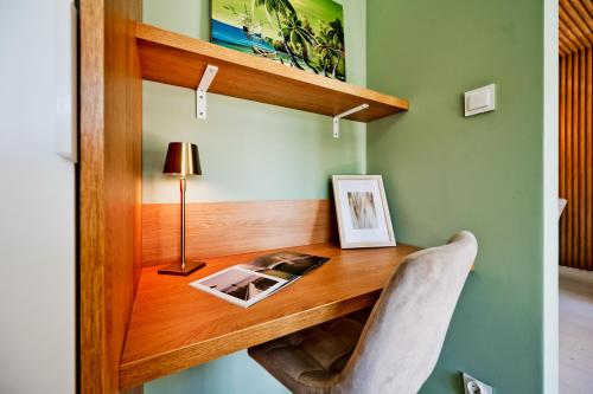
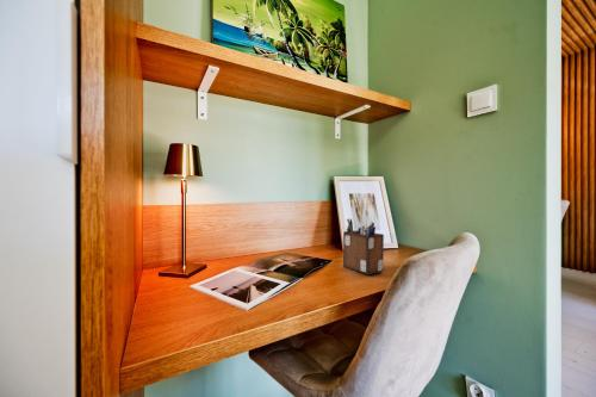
+ desk organizer (362, 243)
